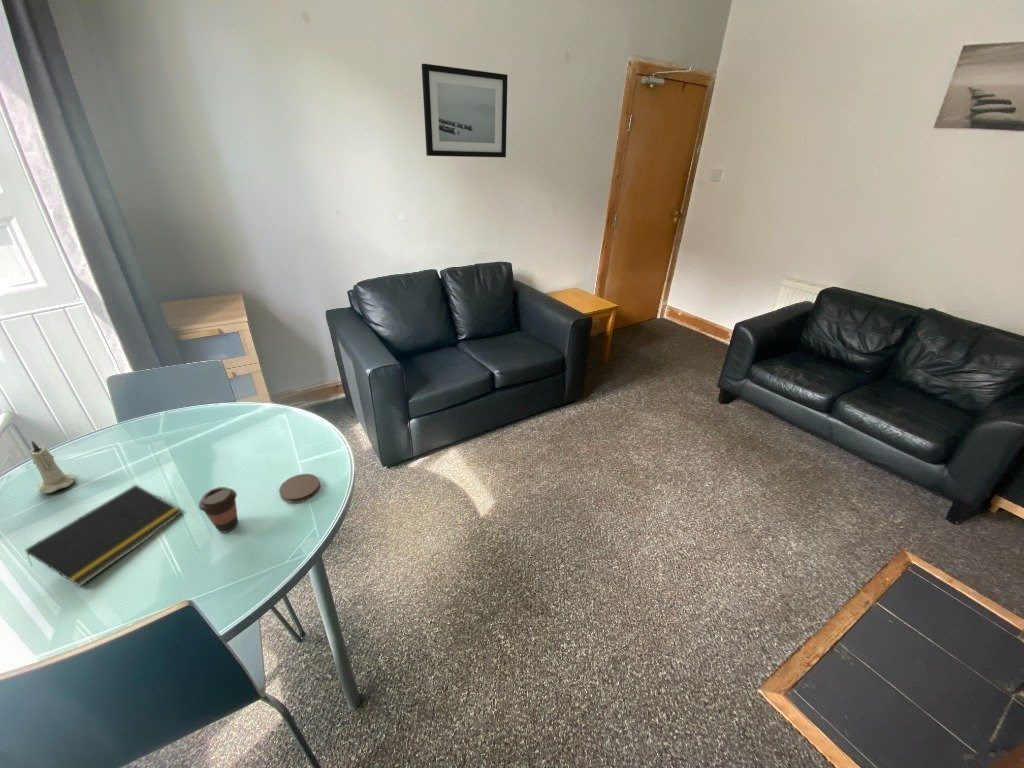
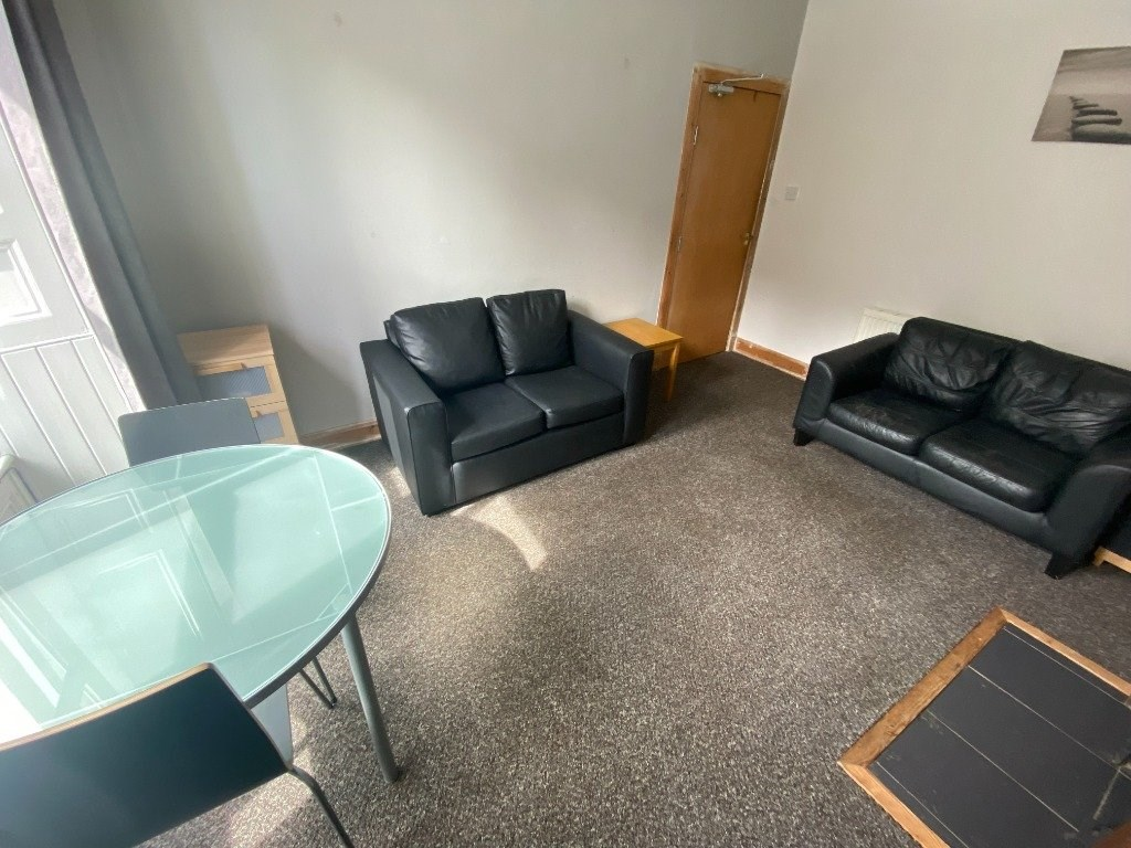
- coffee cup (222, 510)
- candle (44, 462)
- wall art (467, 114)
- notepad (110, 530)
- coaster (300, 487)
